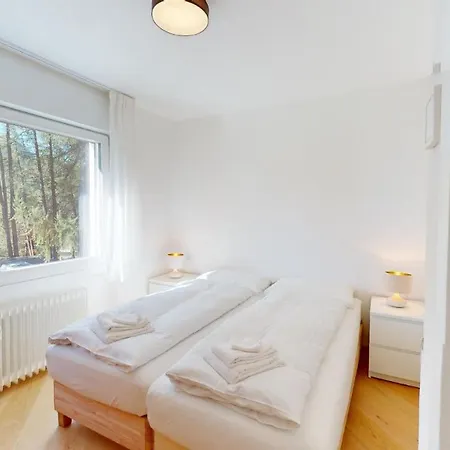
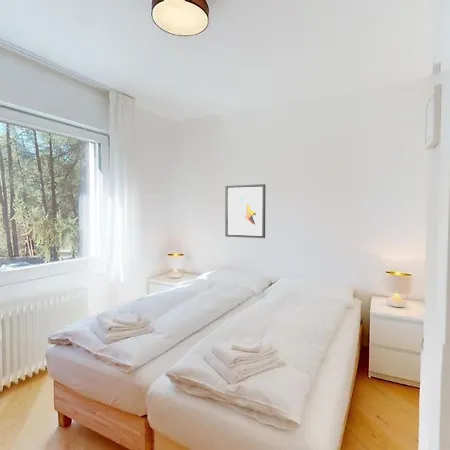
+ wall art (244, 211)
